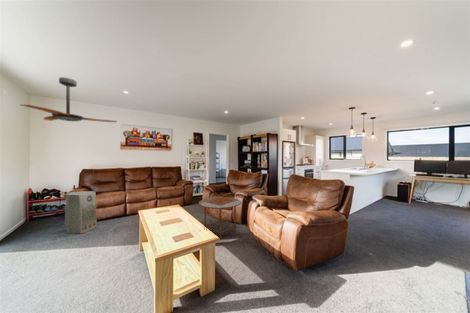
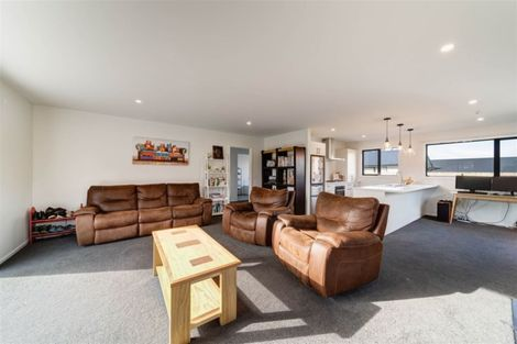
- ceiling fan (69, 102)
- air purifier (80, 211)
- side table (220, 216)
